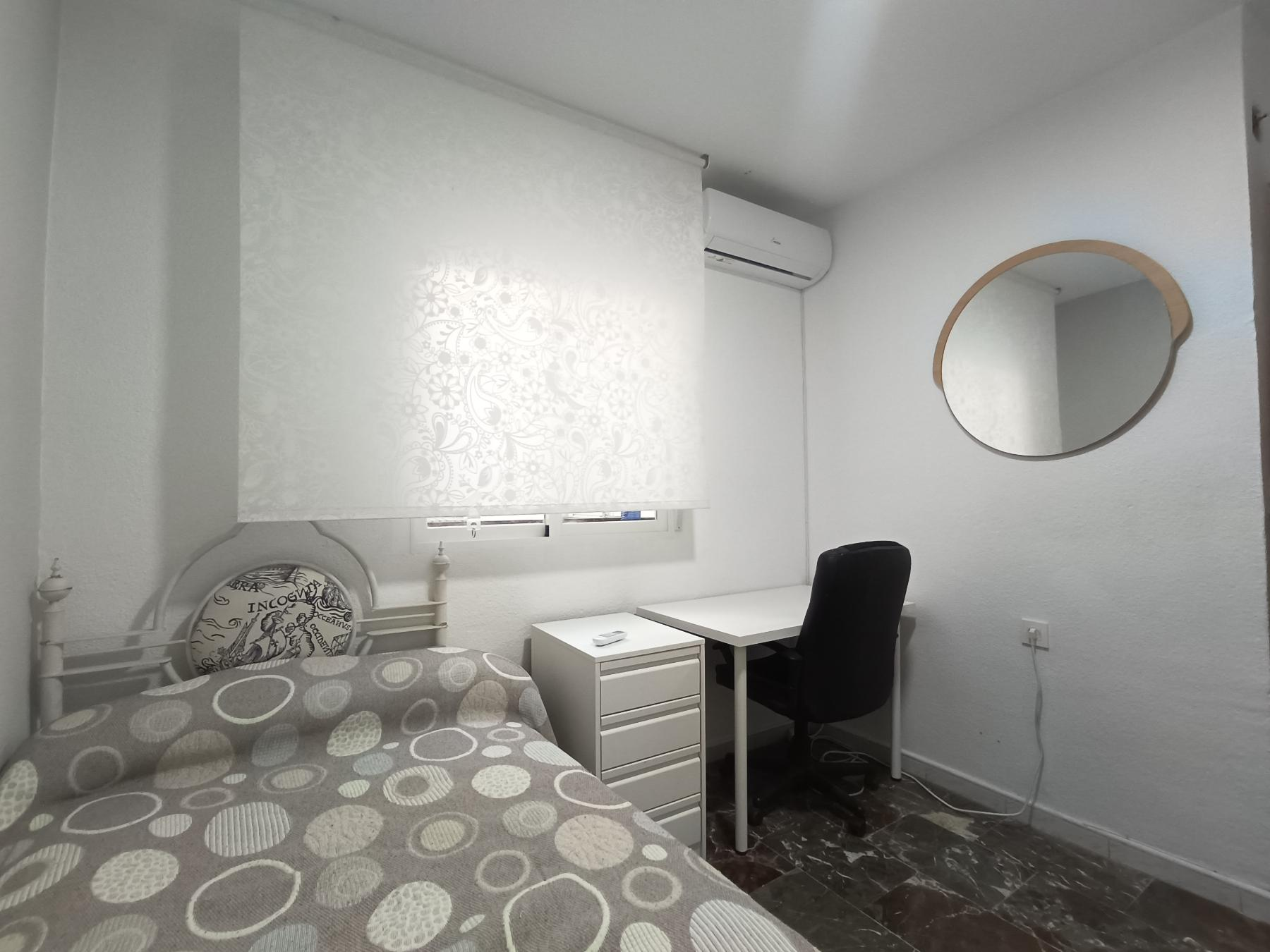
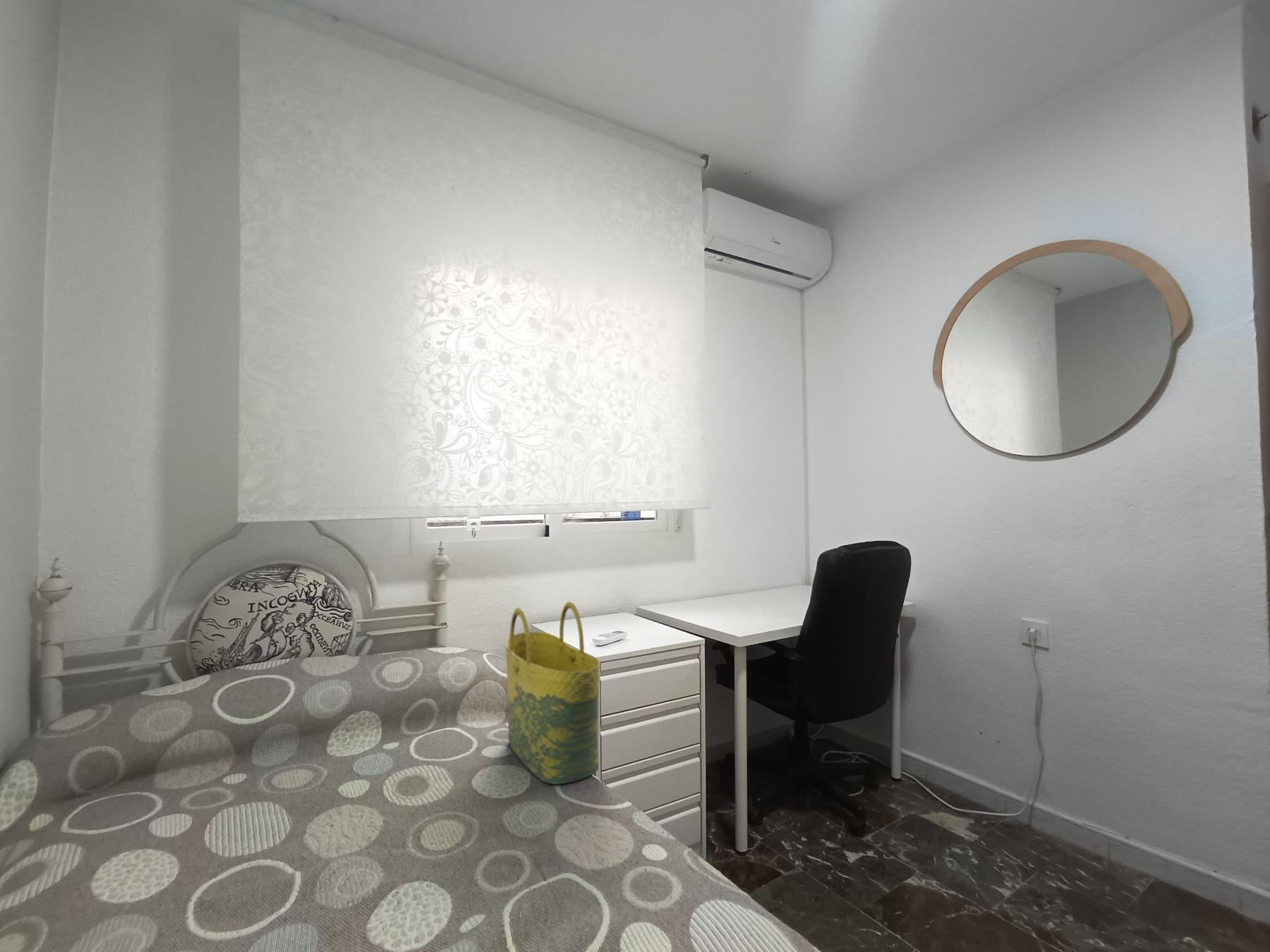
+ tote bag (548, 679)
